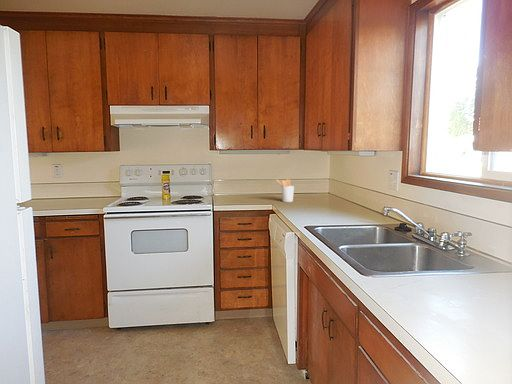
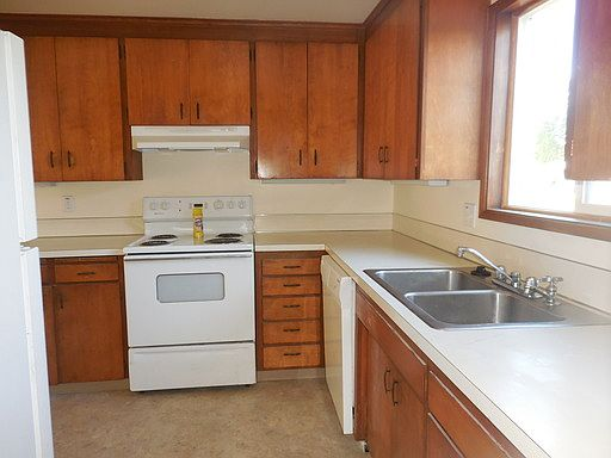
- utensil holder (284, 189)
